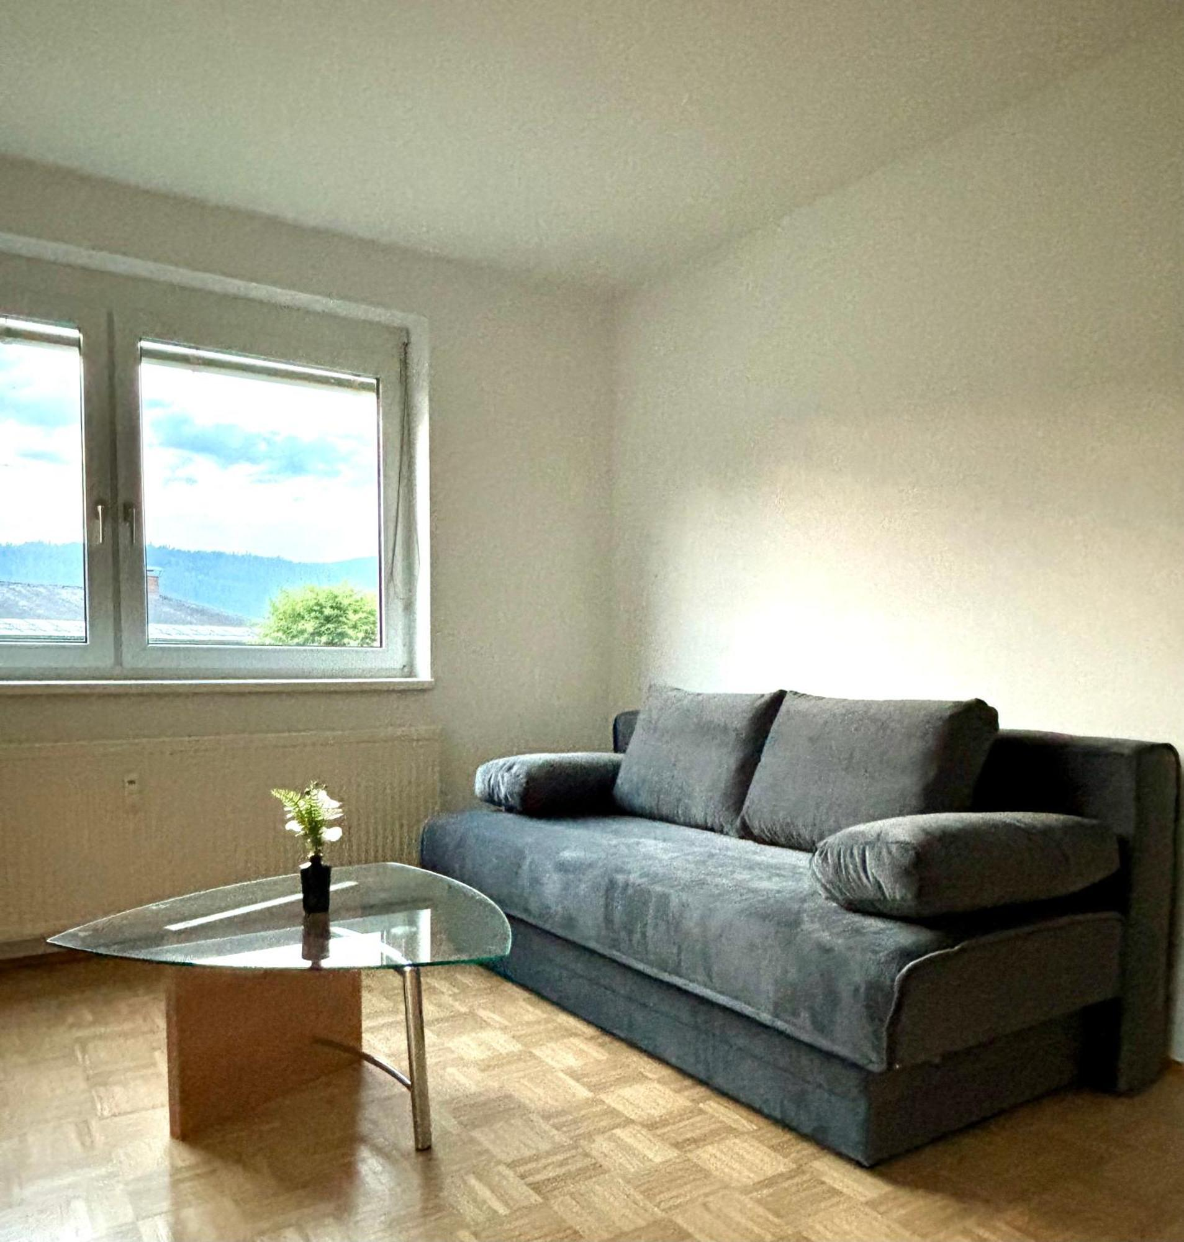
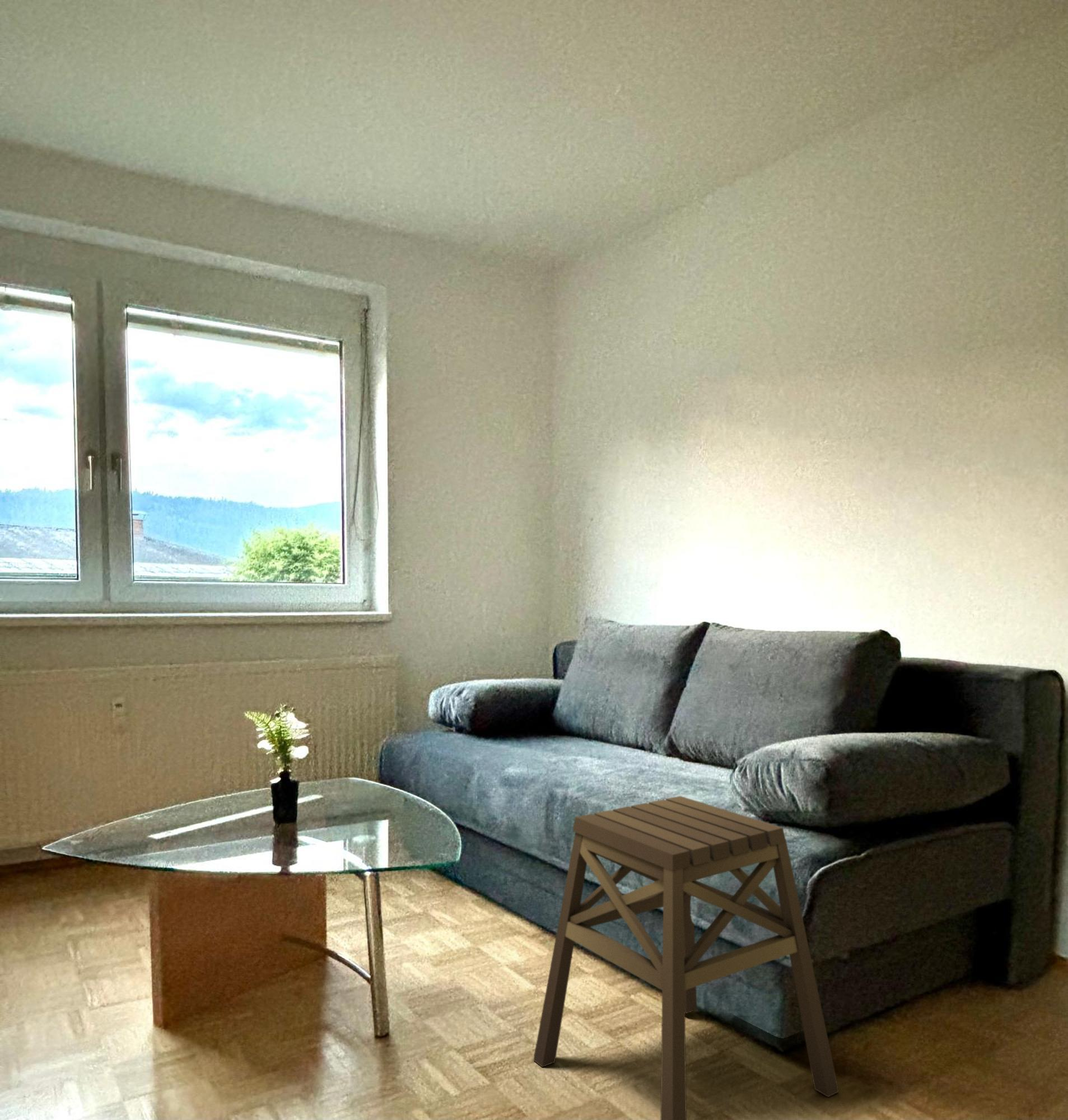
+ stool (680, 949)
